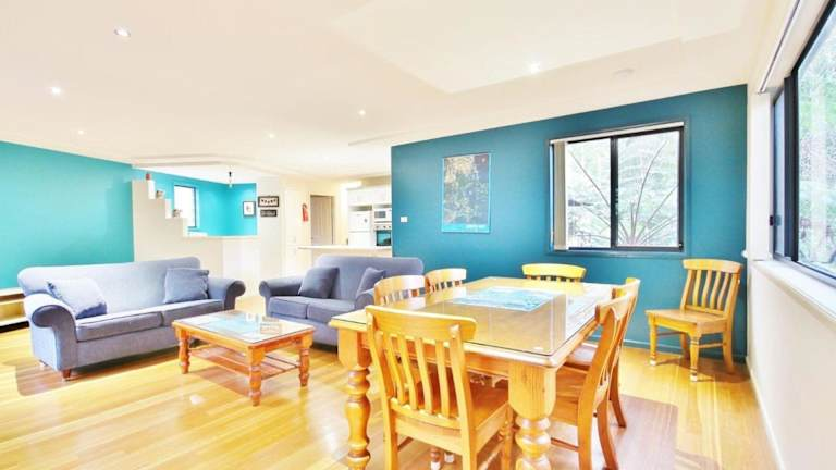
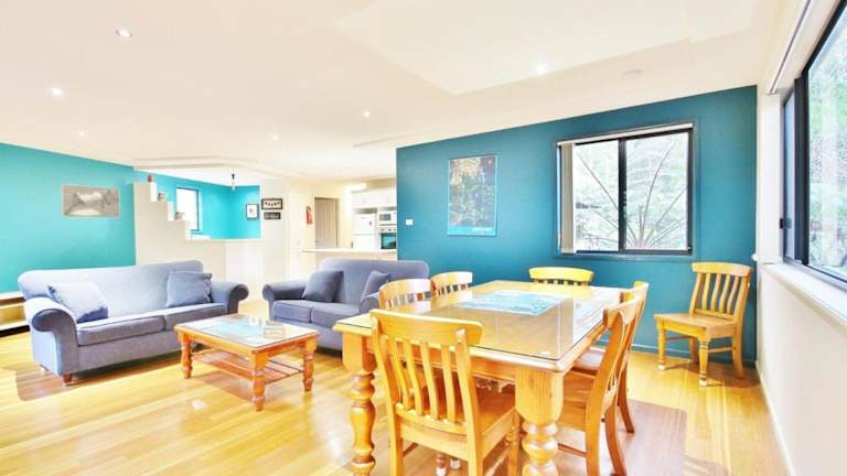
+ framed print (92, 202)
